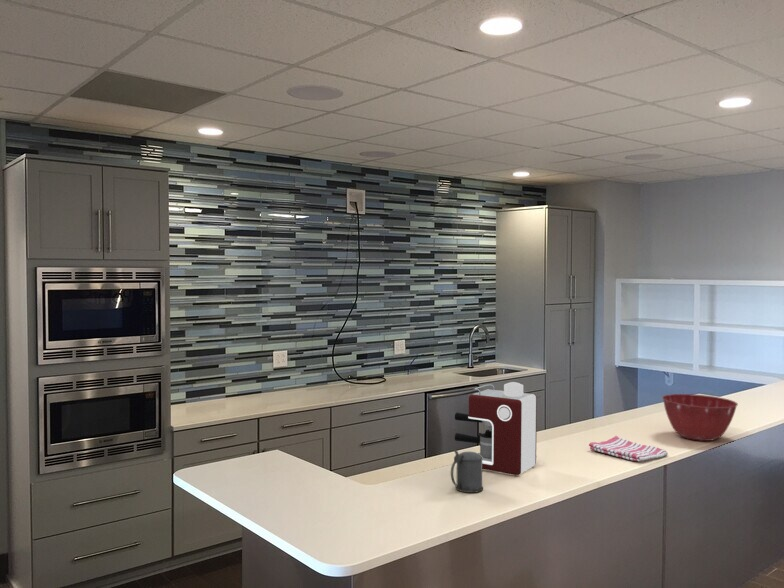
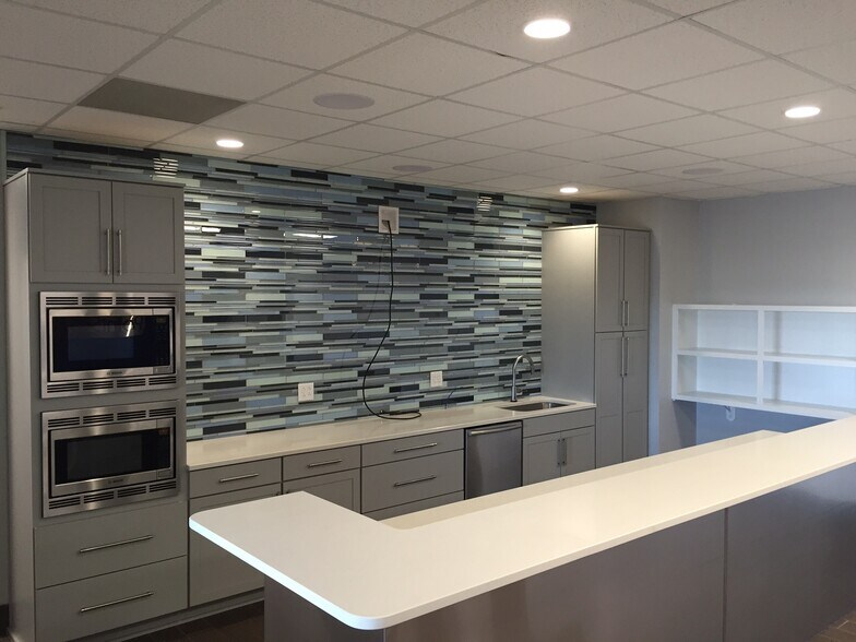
- dish towel (627, 448)
- beer stein (465, 468)
- coffee maker (490, 422)
- mixing bowl (698, 418)
